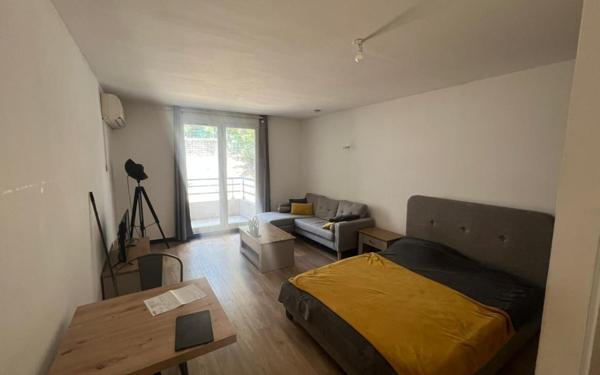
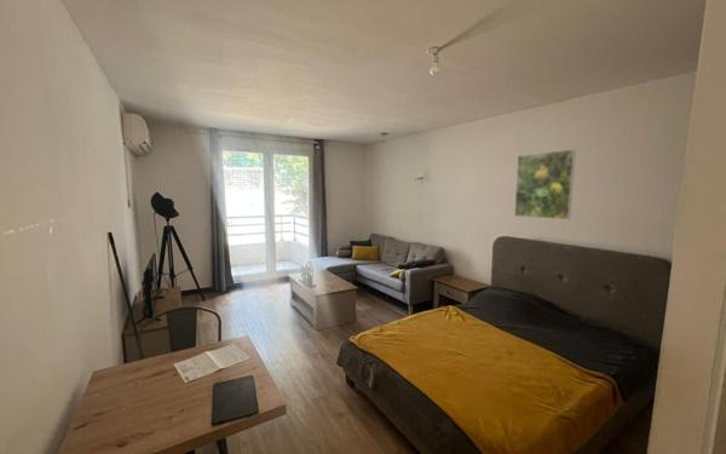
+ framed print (542, 185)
